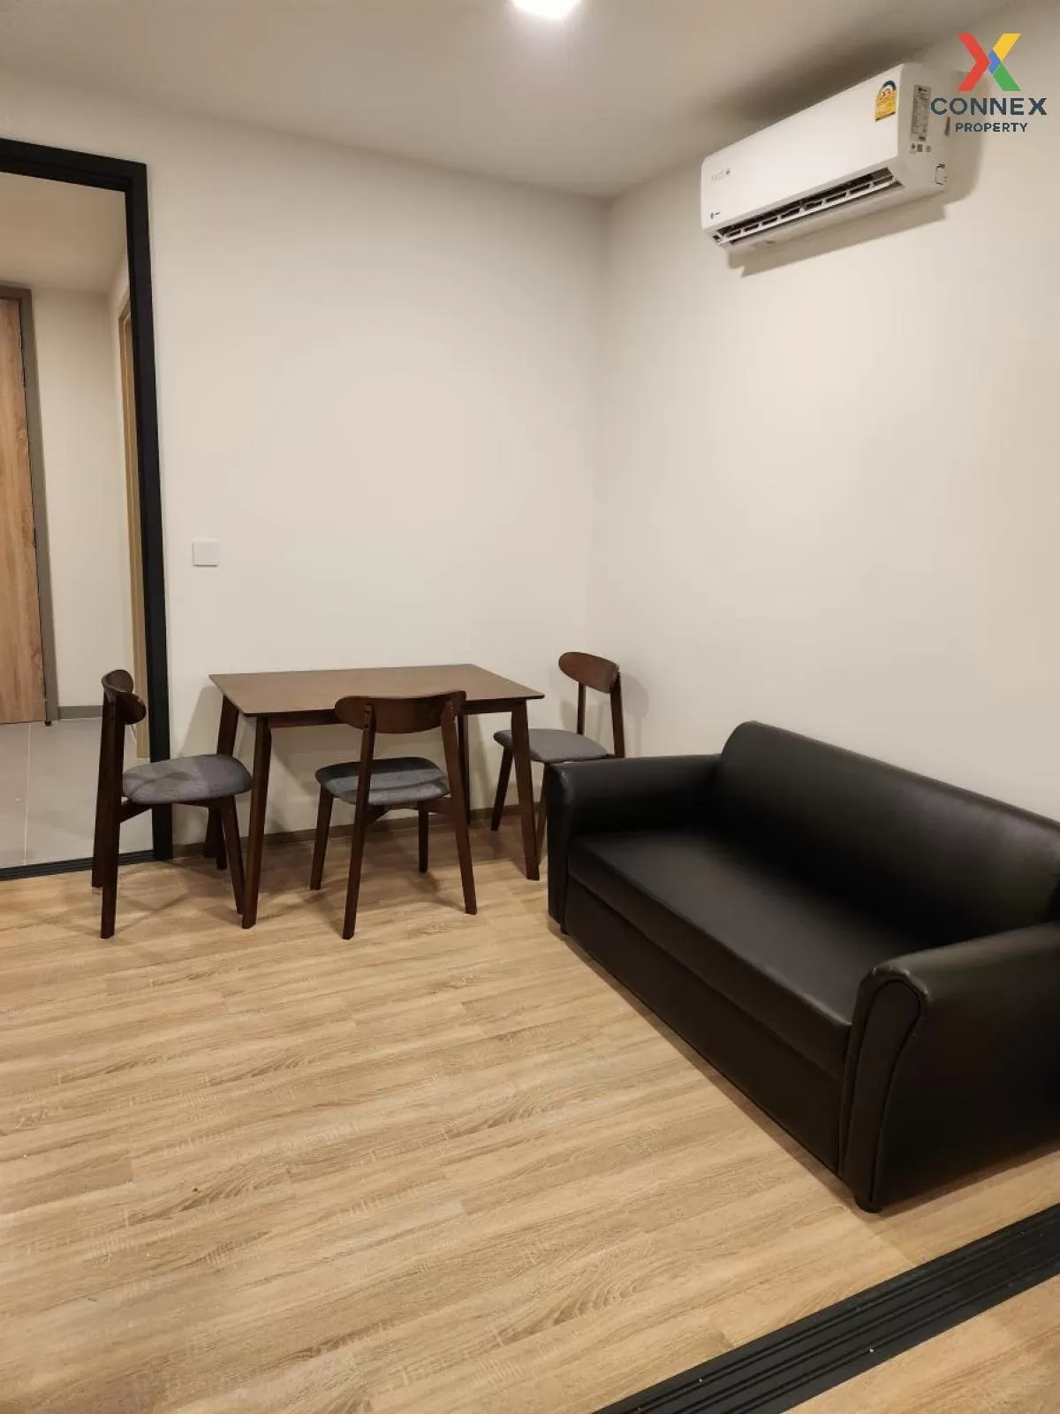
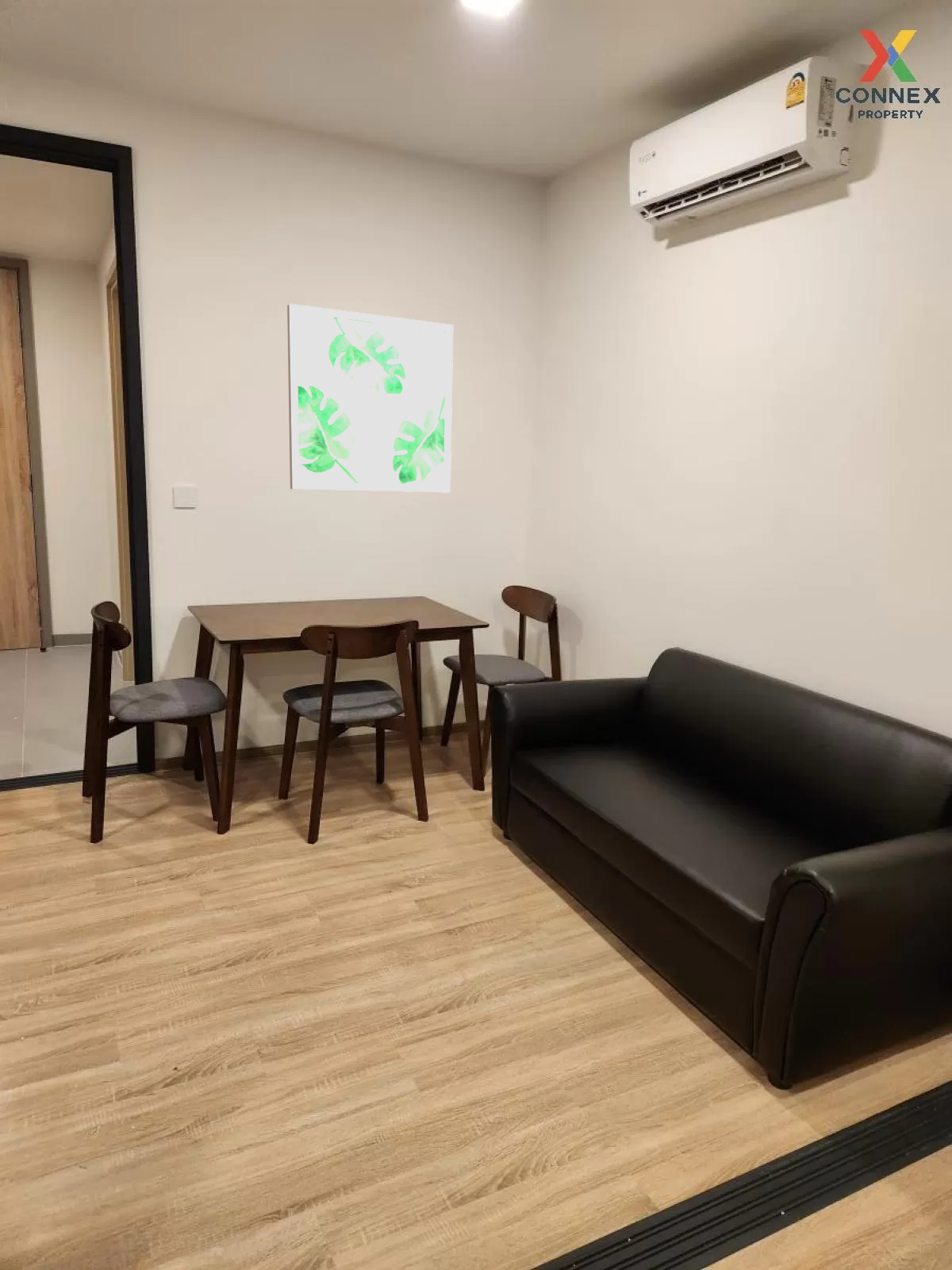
+ wall art (374, 405)
